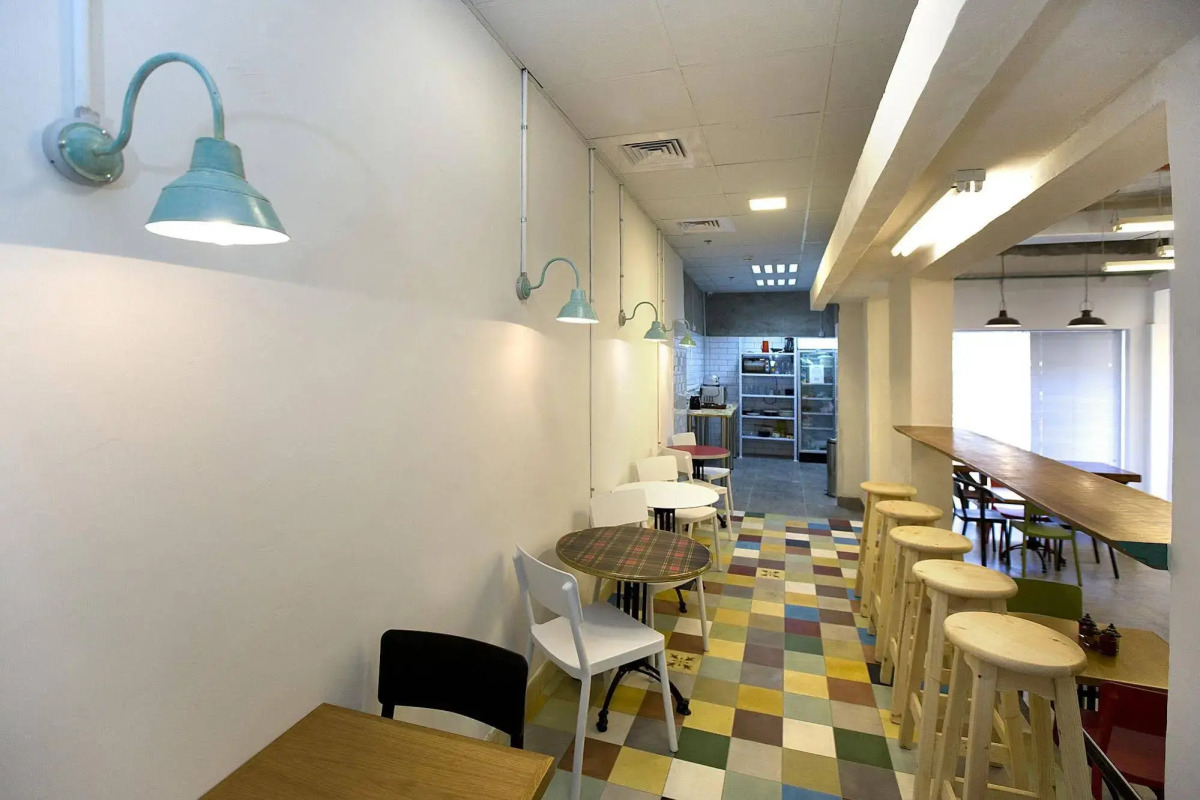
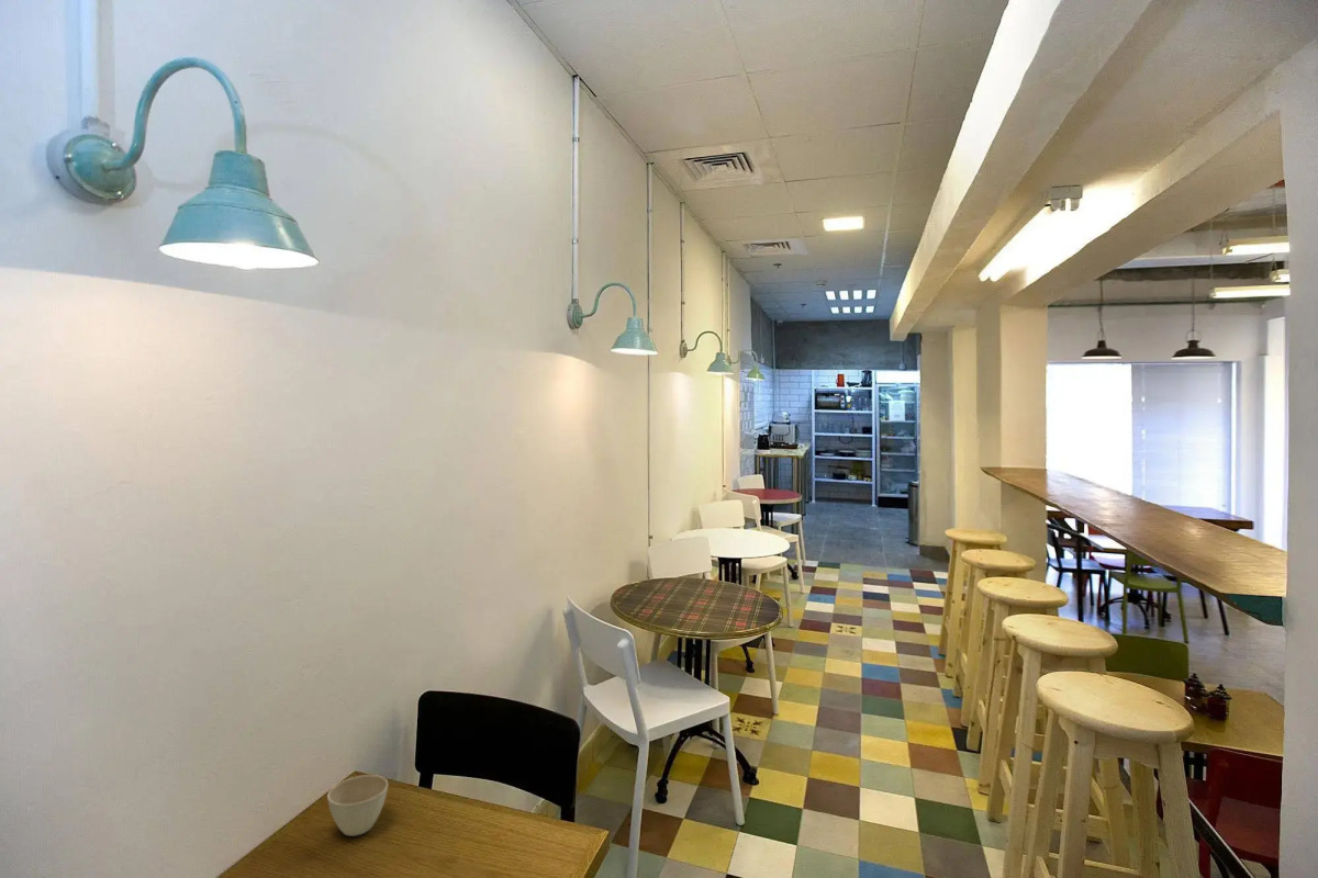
+ flower pot (358, 808)
